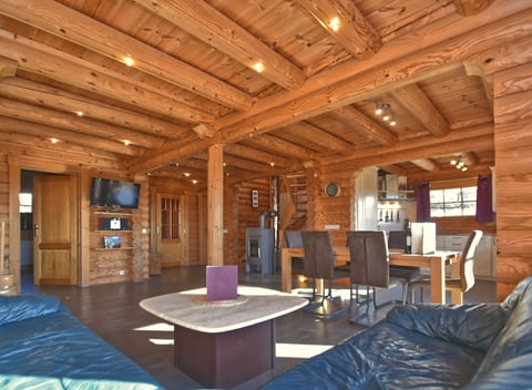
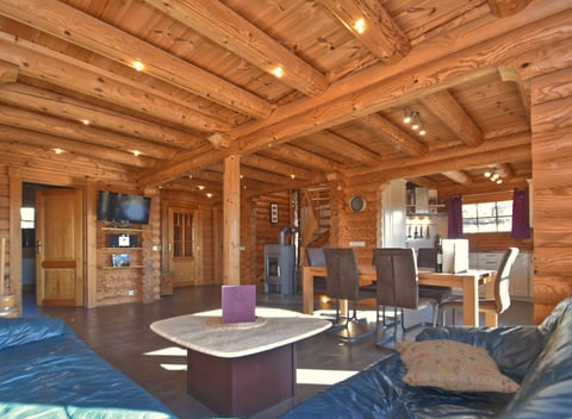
+ decorative pillow (449, 363)
